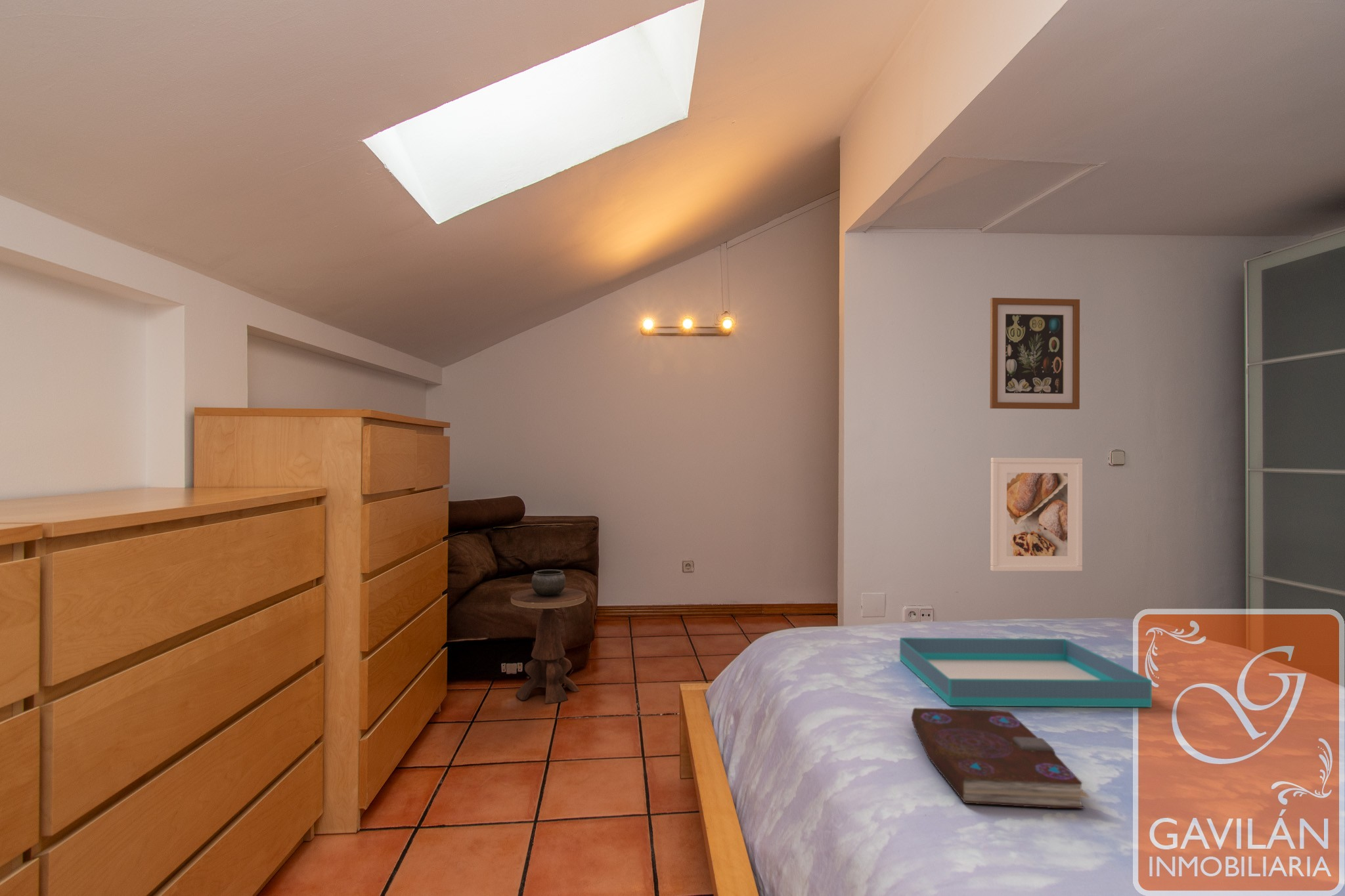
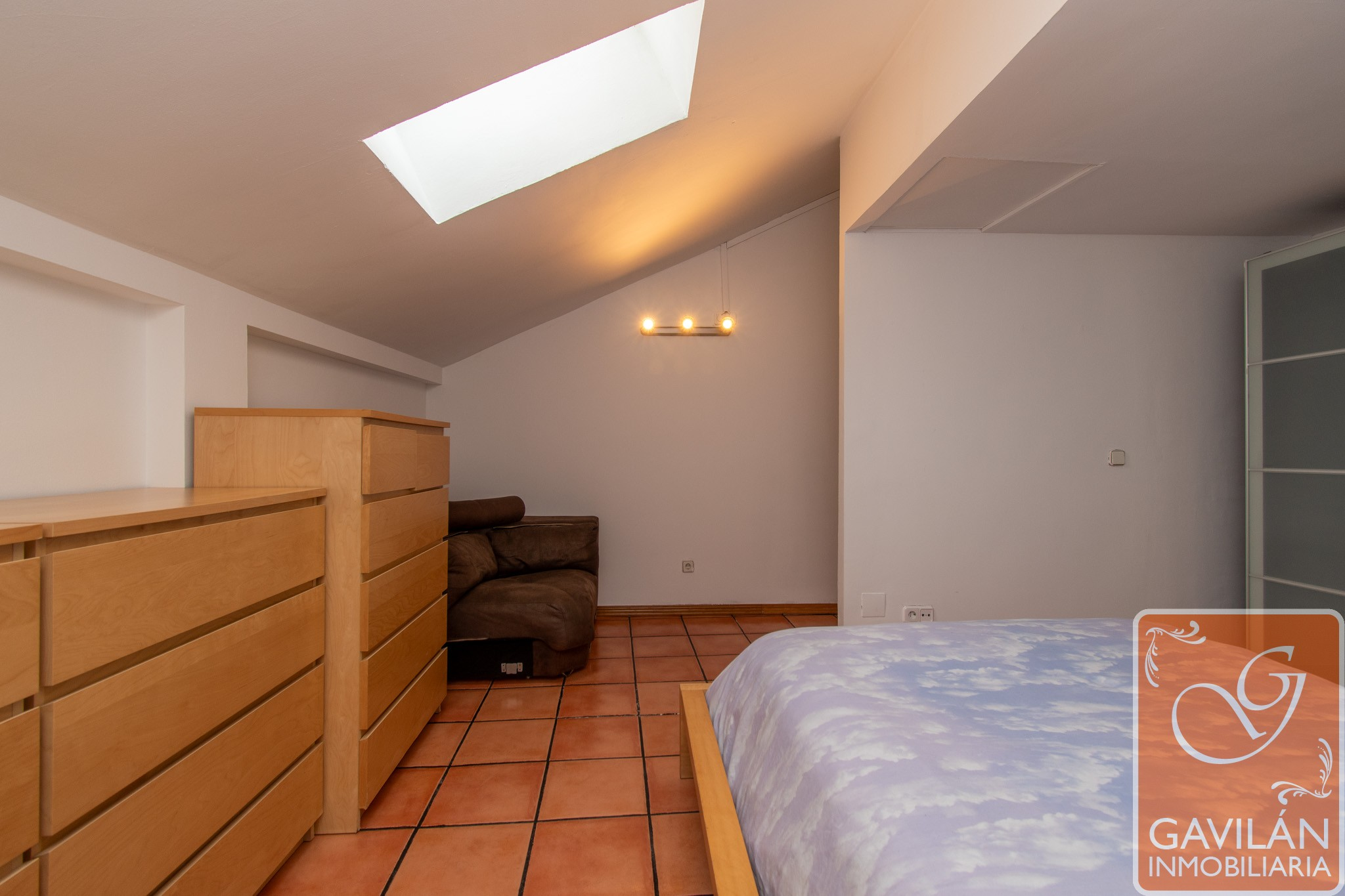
- side table (548, 632)
- tray (1013, 669)
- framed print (1036, 514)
- book (988, 750)
- wall art (1034, 354)
